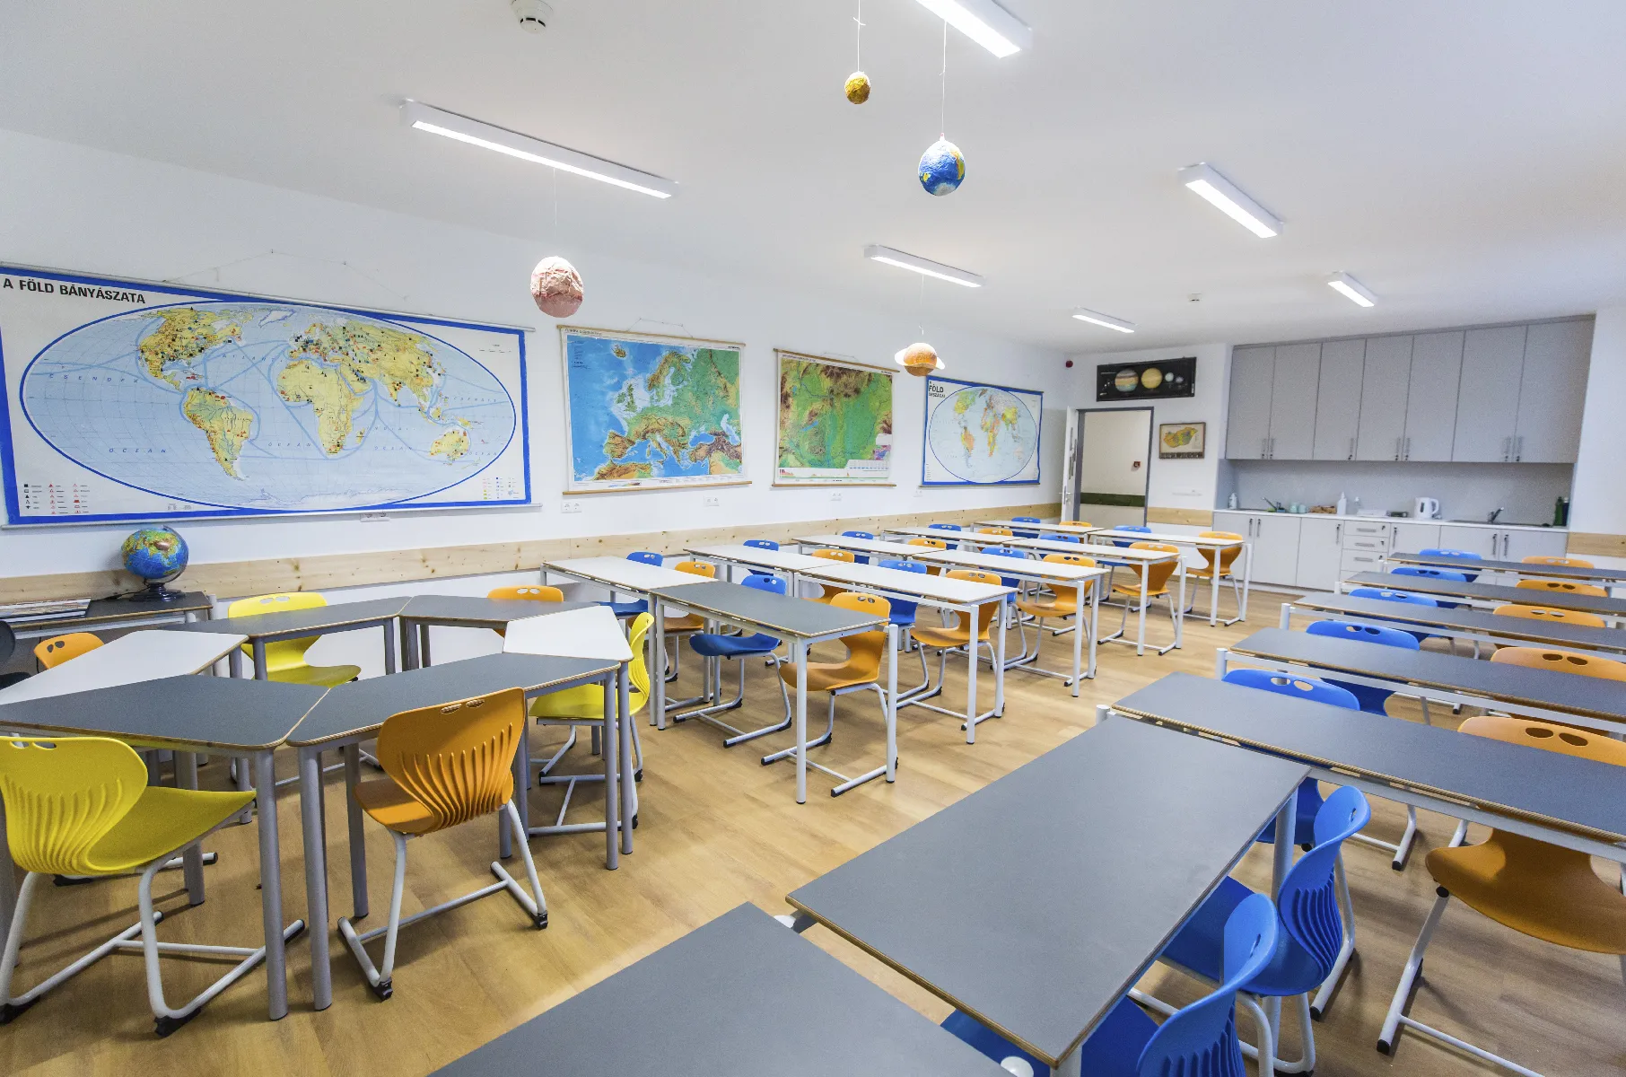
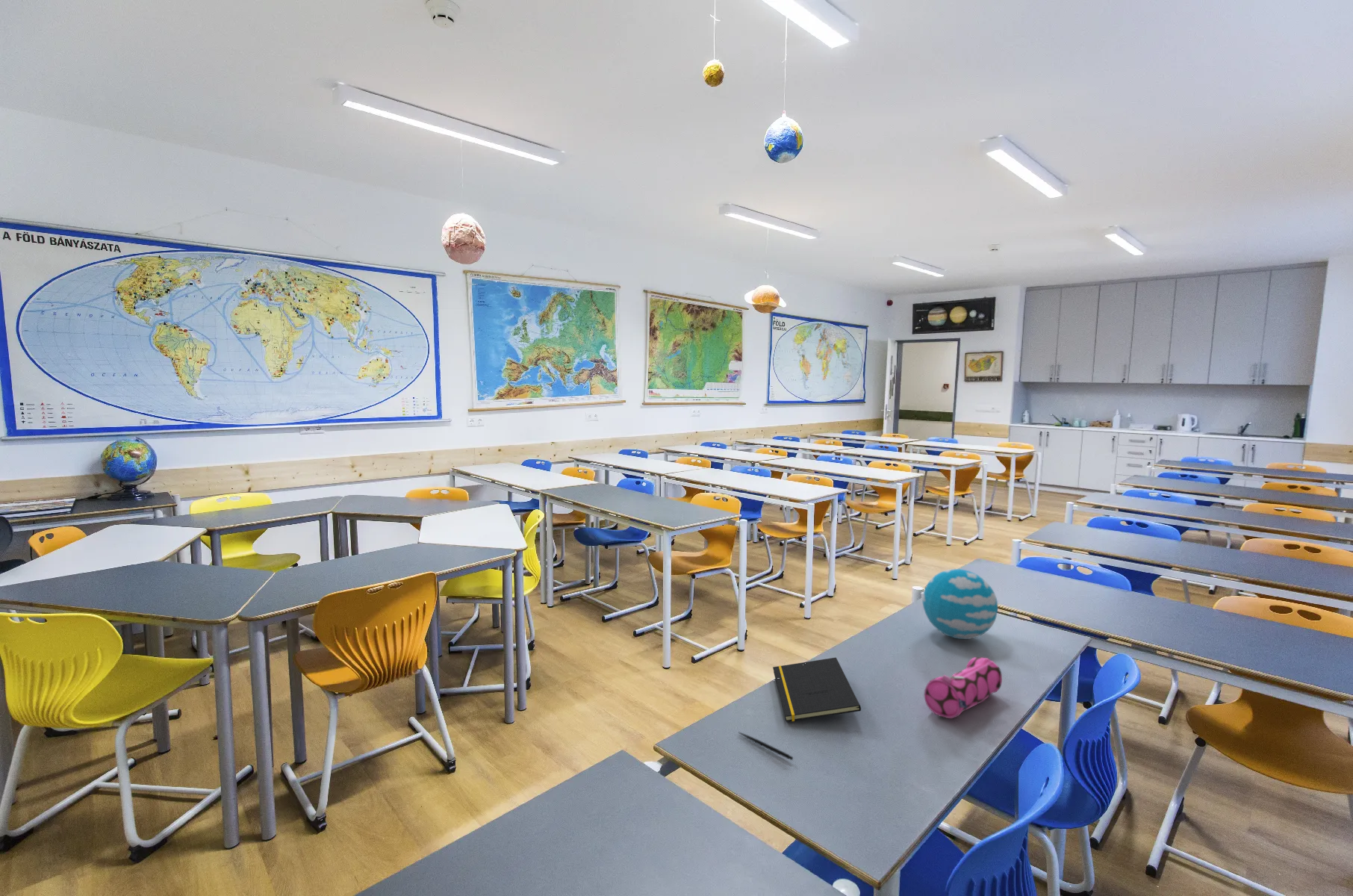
+ pencil case (965, 684)
+ notepad (812, 687)
+ pen (764, 744)
+ decorative ball (959, 603)
